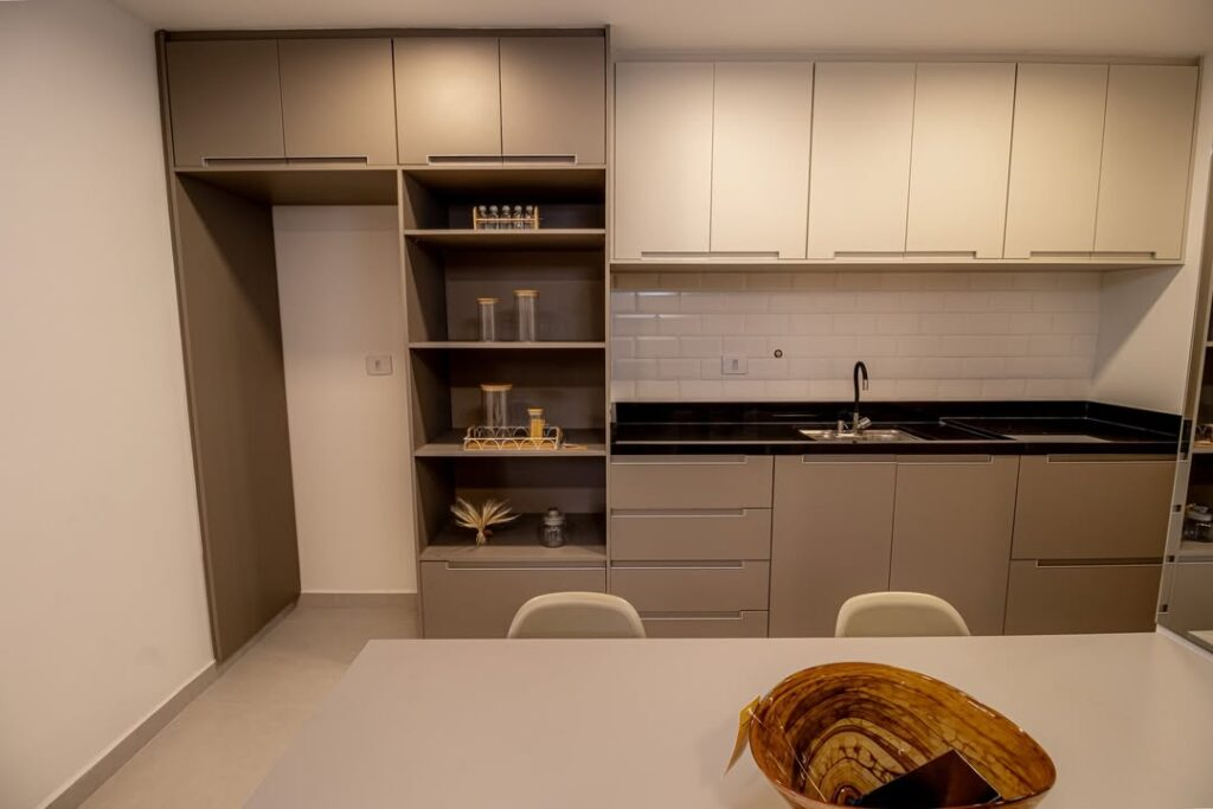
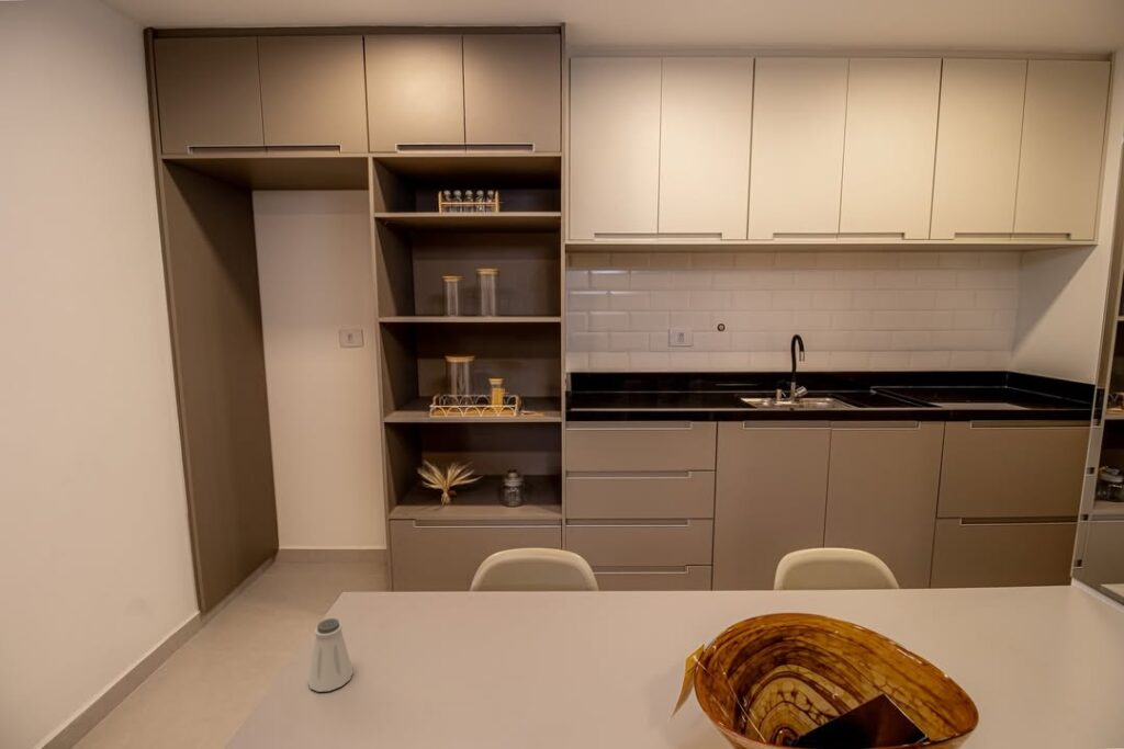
+ saltshaker (329, 650)
